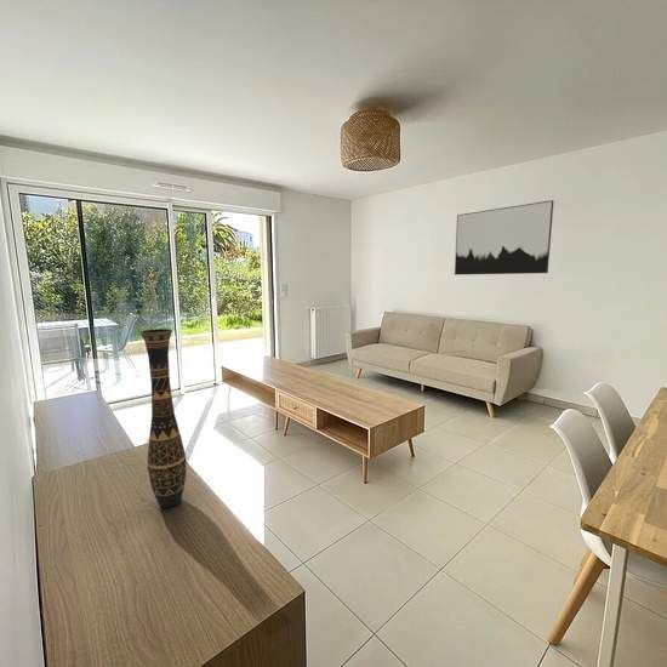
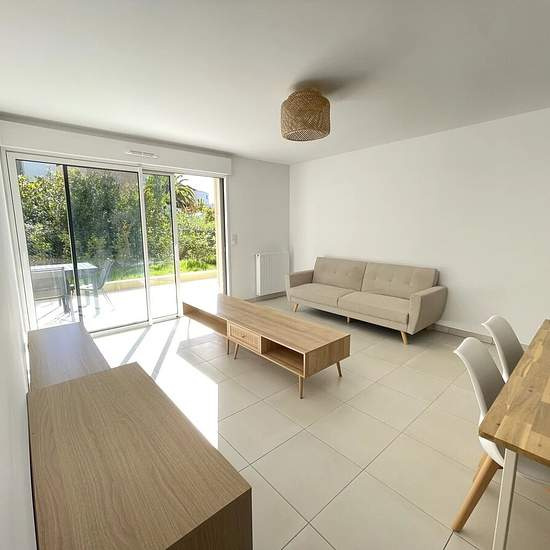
- decorative vase (163, 418)
- wall art (498, 241)
